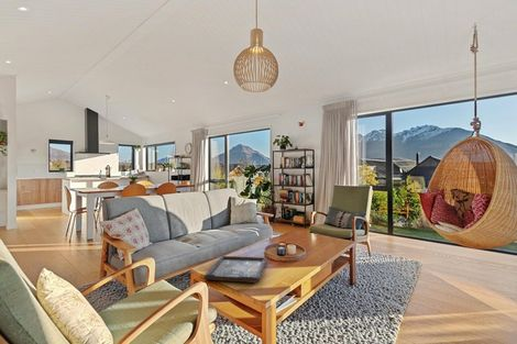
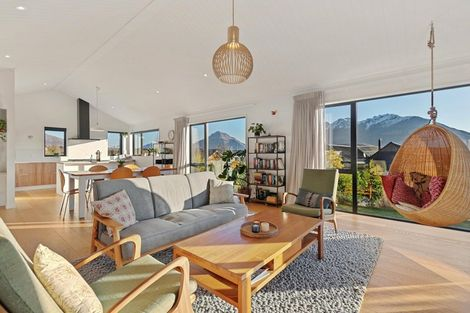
- decorative tray (238, 267)
